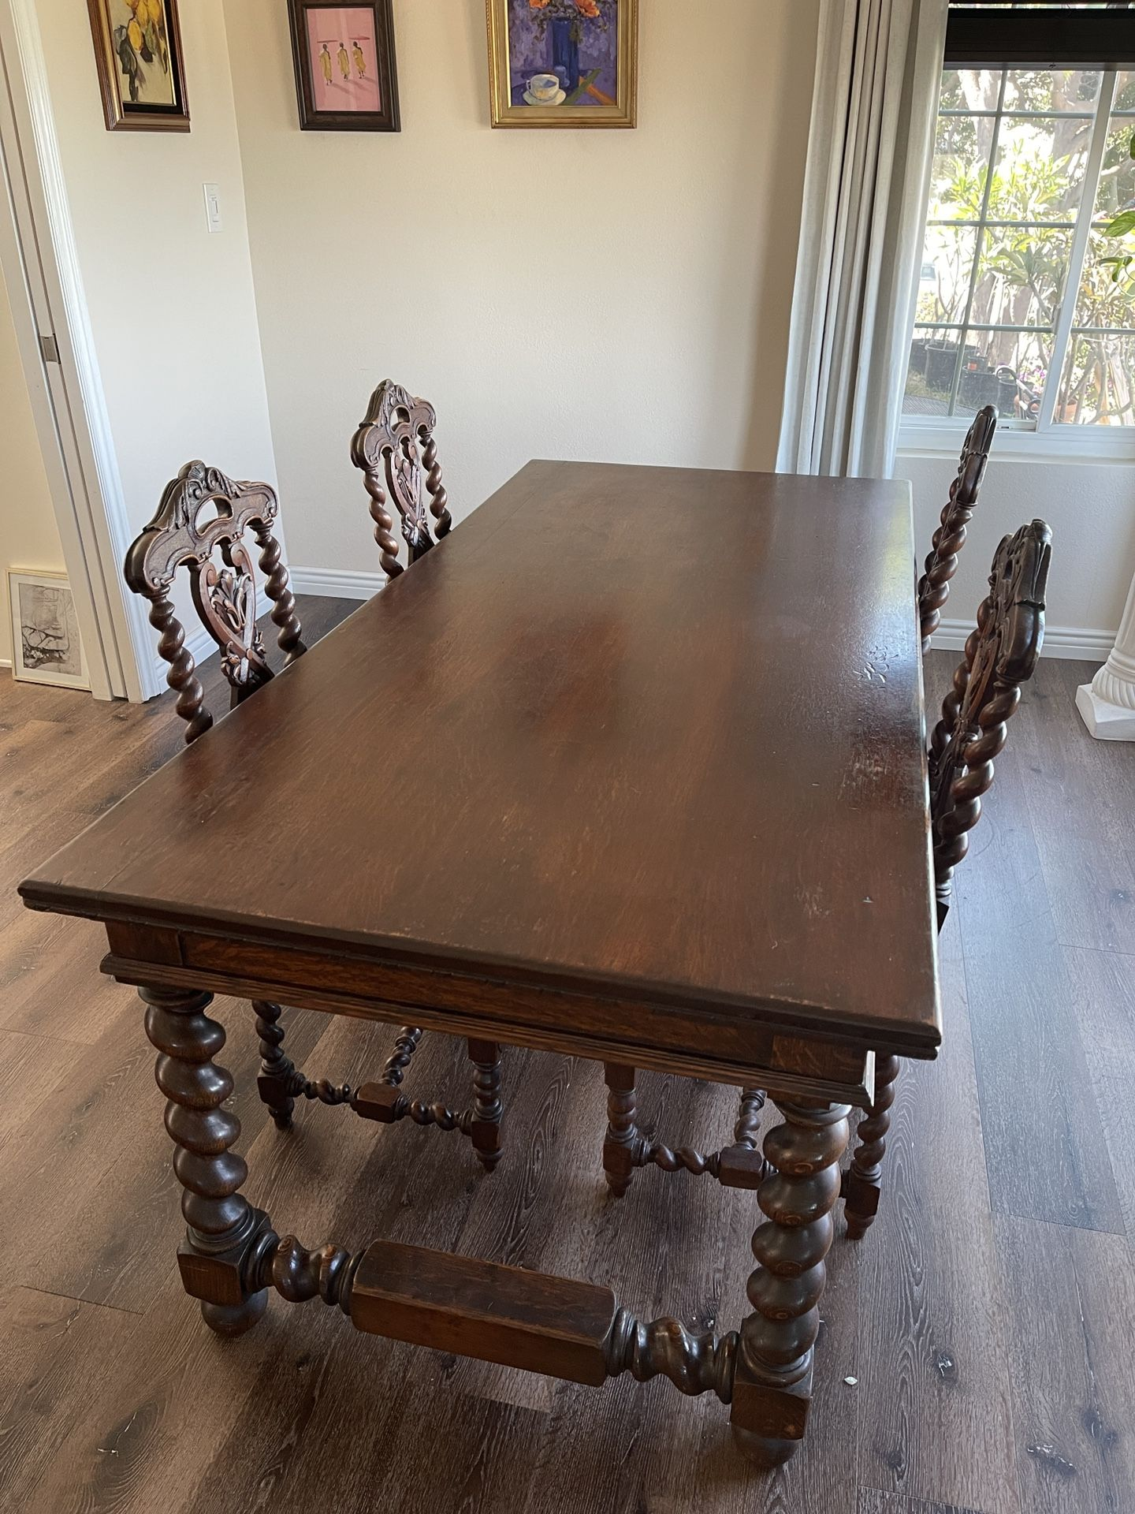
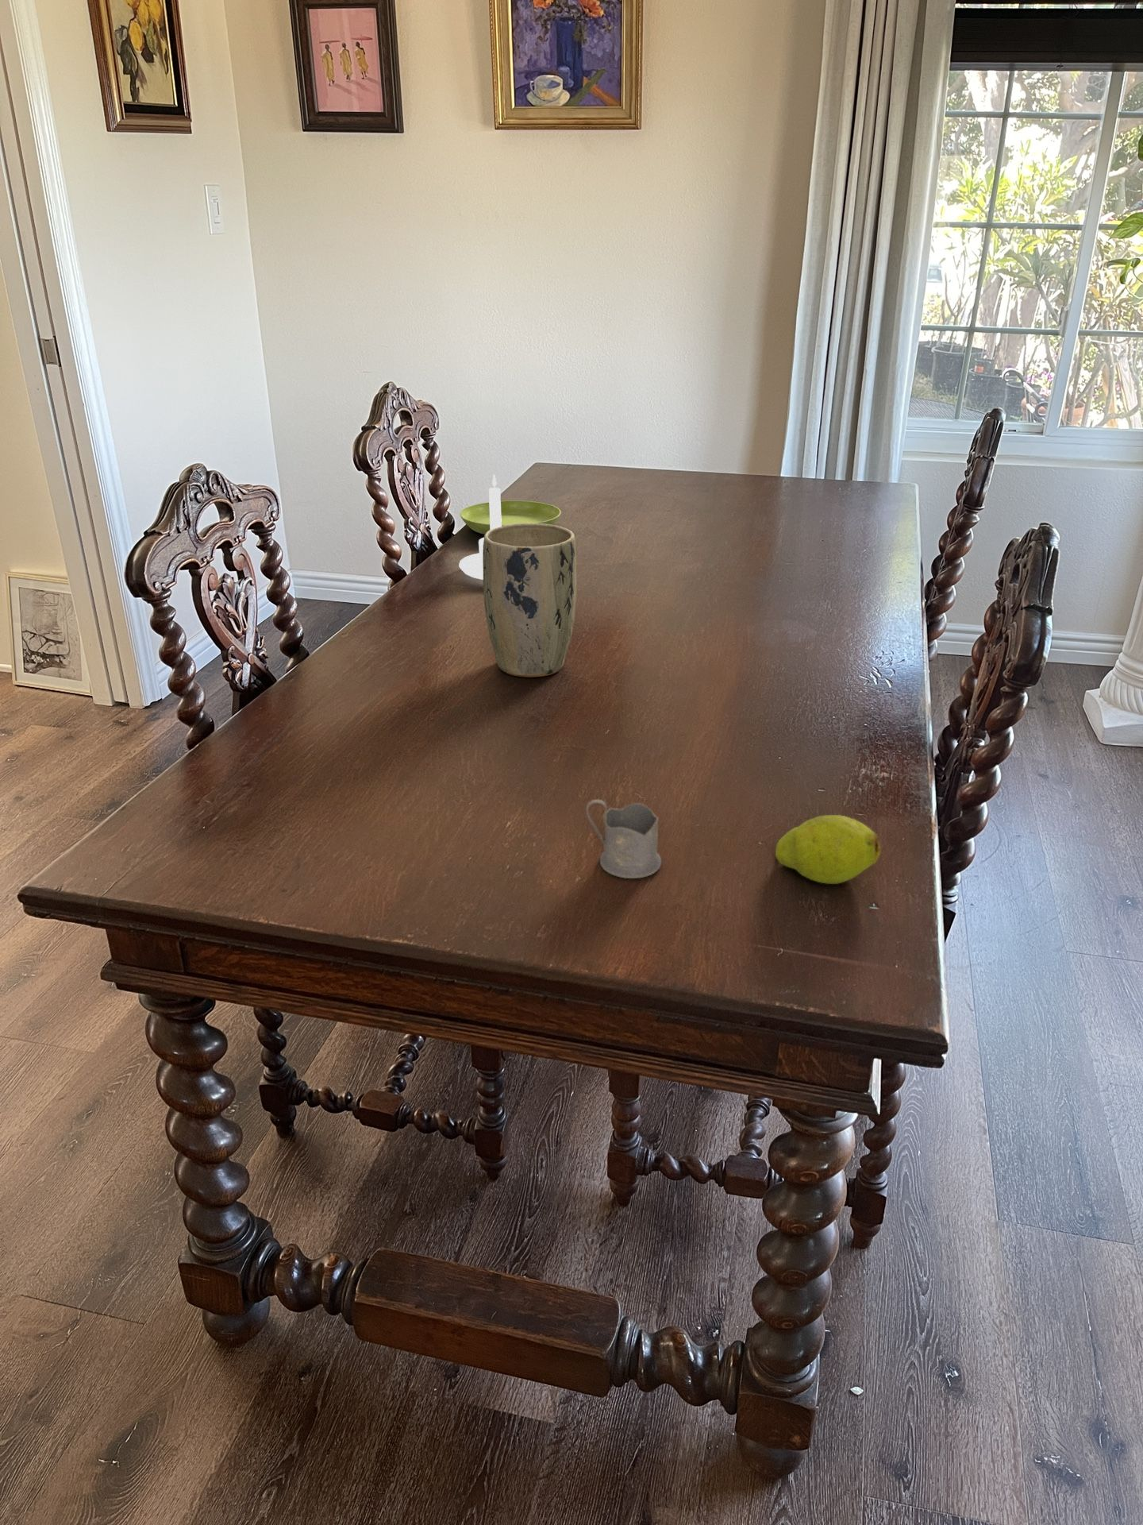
+ fruit (821, 841)
+ tea glass holder (624, 823)
+ plant pot (529, 602)
+ saucer (510, 520)
+ candle holder (496, 524)
